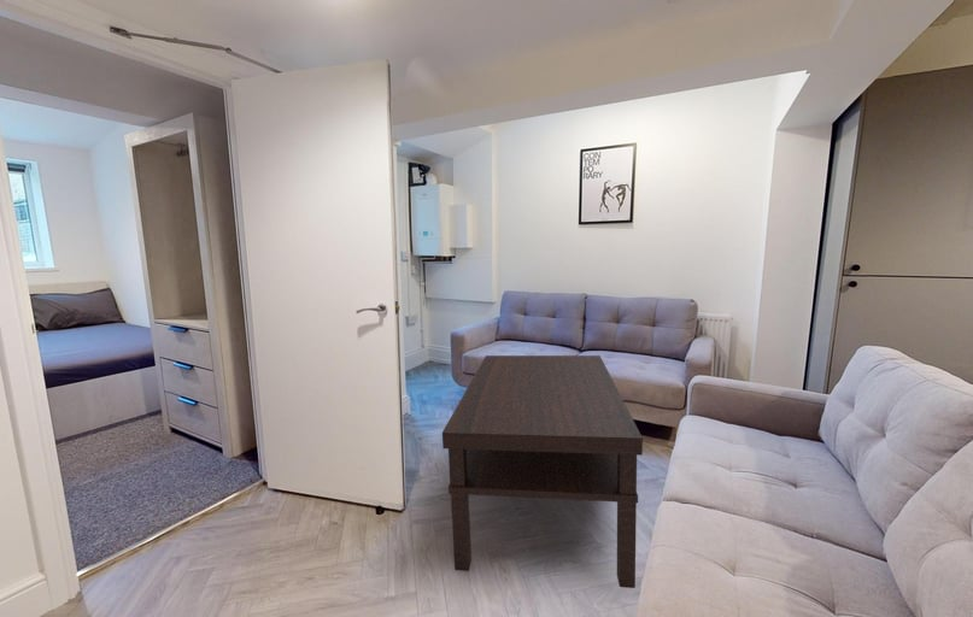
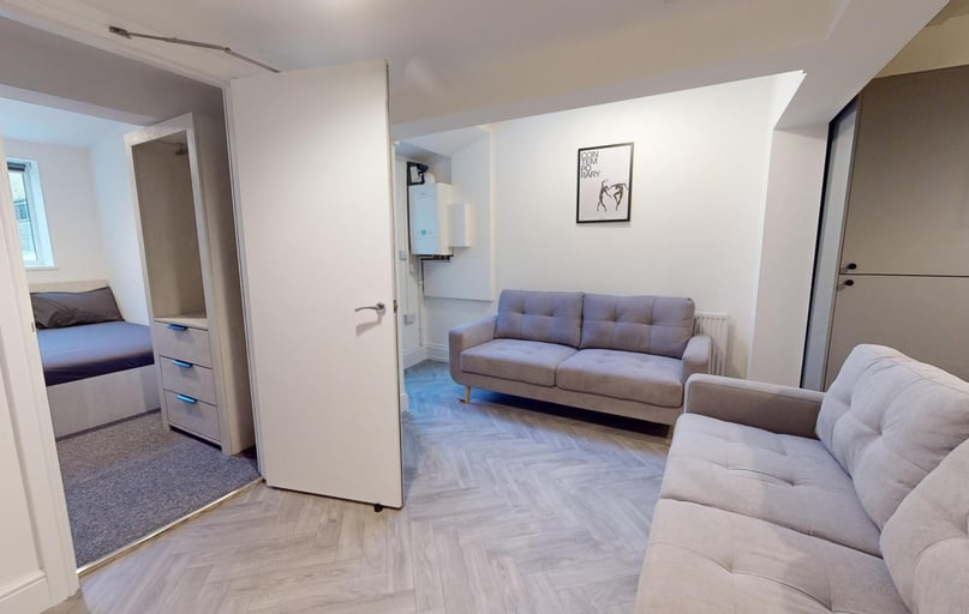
- coffee table (540, 440)
